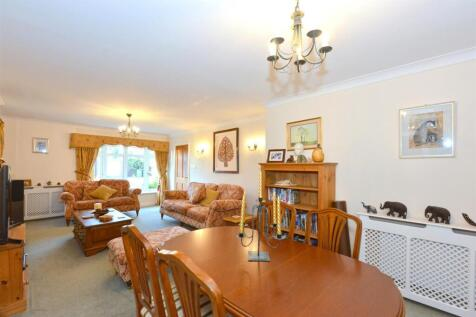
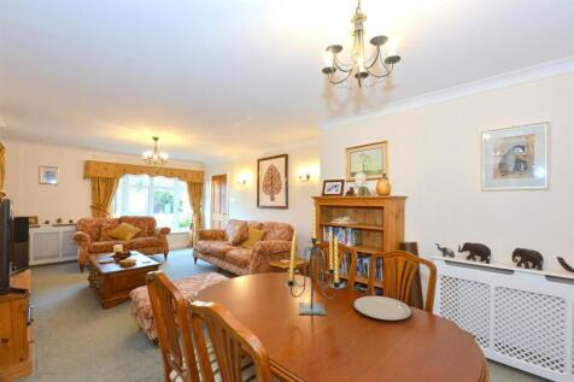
+ chinaware (381, 307)
